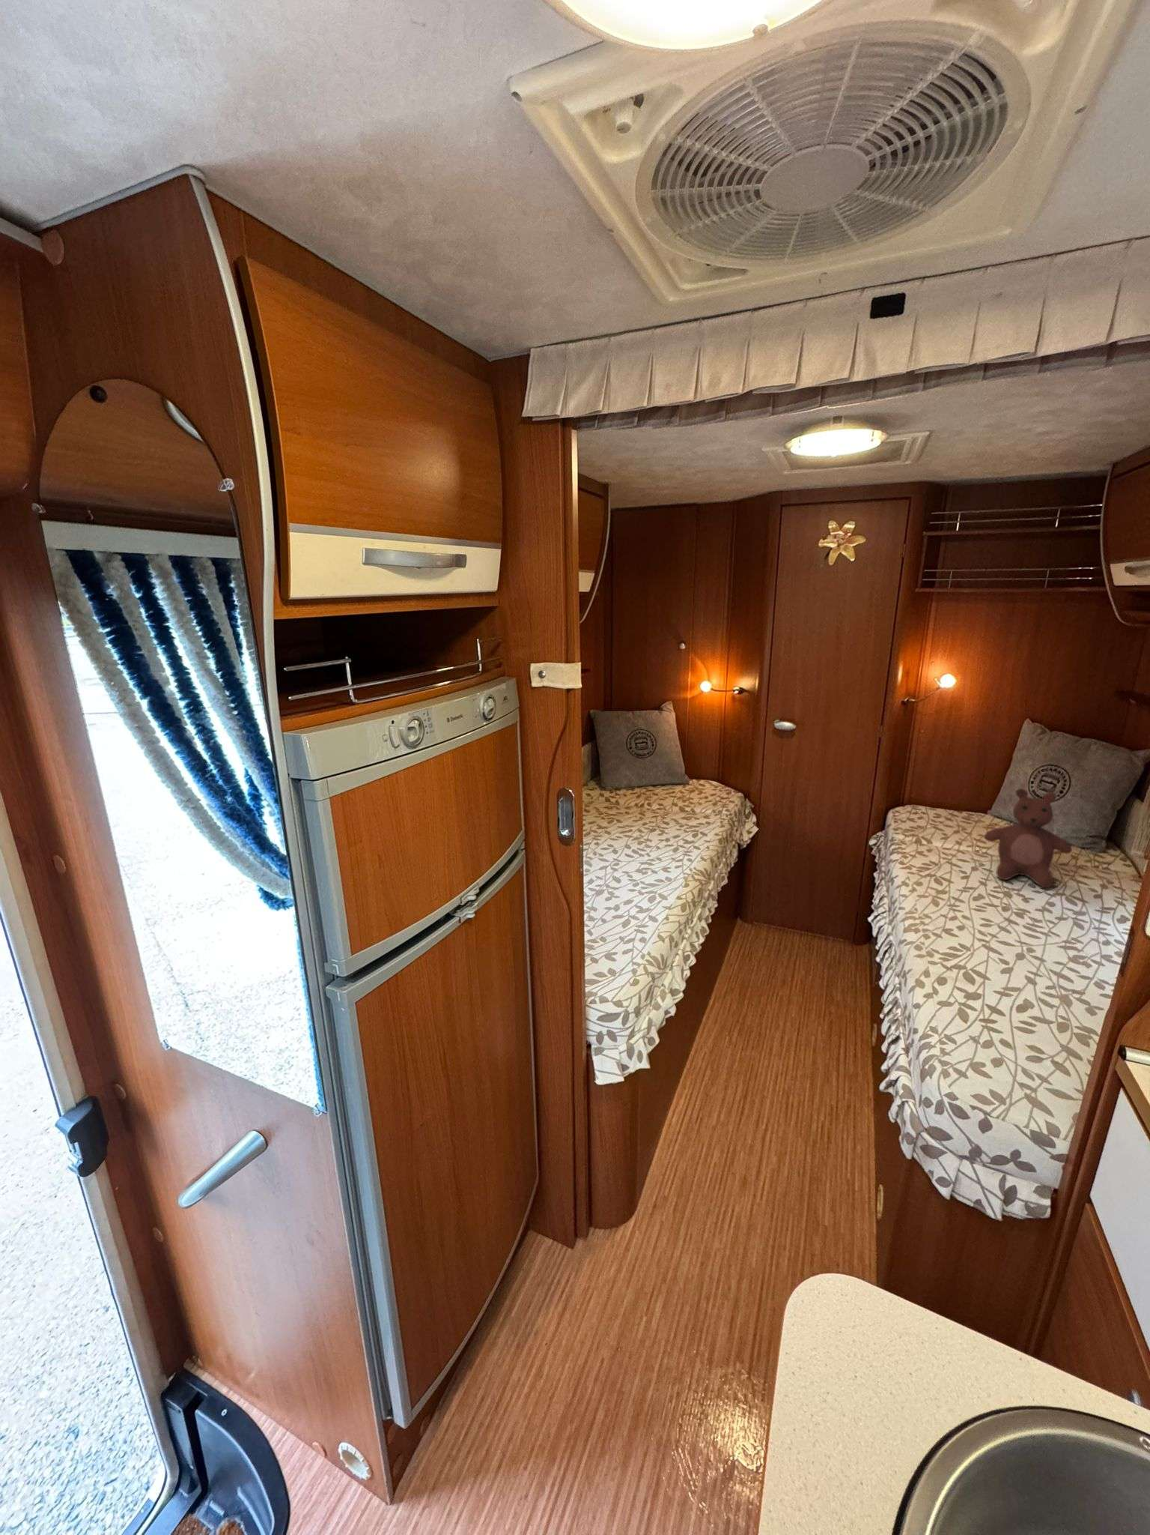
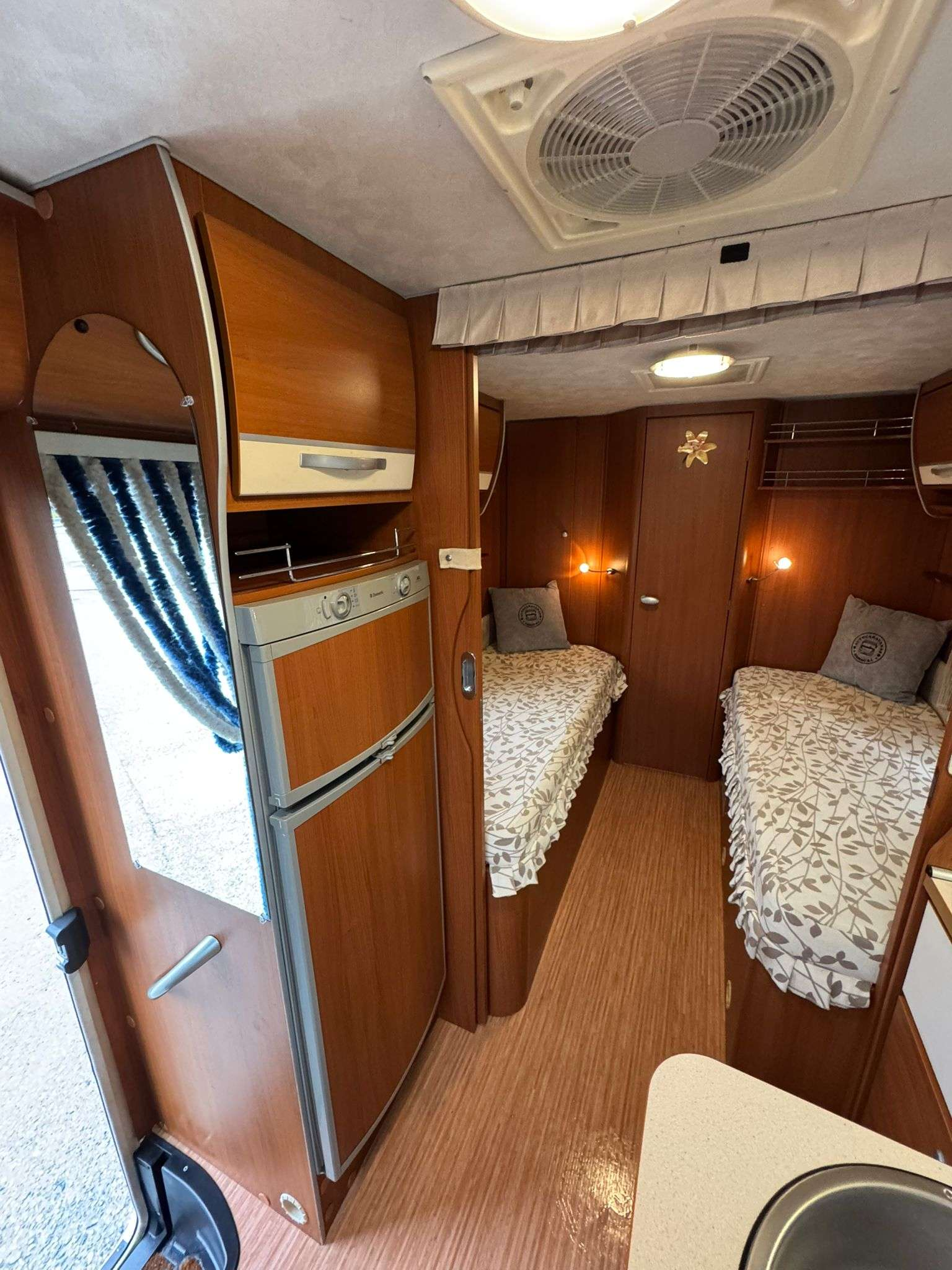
- teddy bear (1029, 835)
